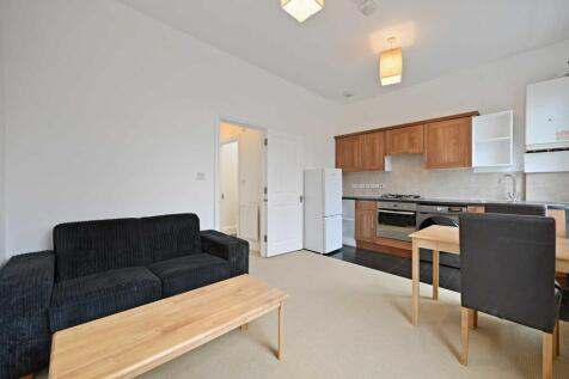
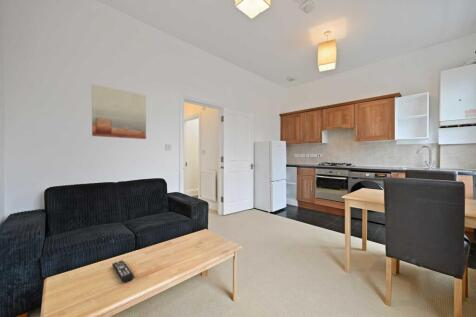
+ wall art (121, 114)
+ remote control (122, 270)
